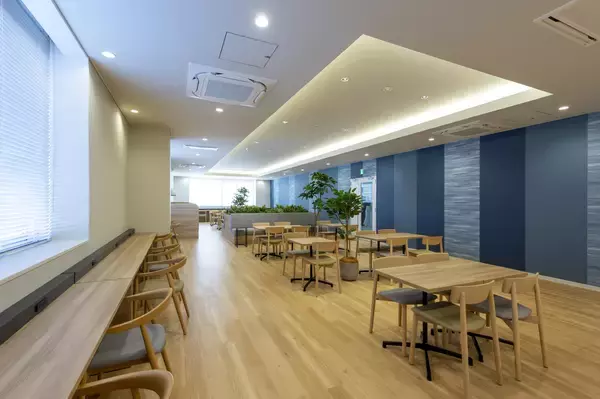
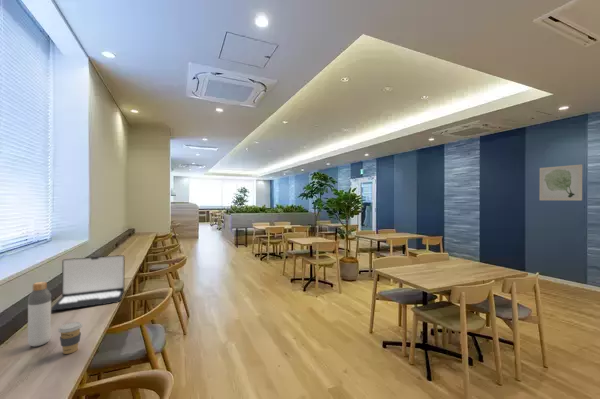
+ bottle (39, 313)
+ wall art (559, 183)
+ laptop (90, 280)
+ coffee cup (70, 338)
